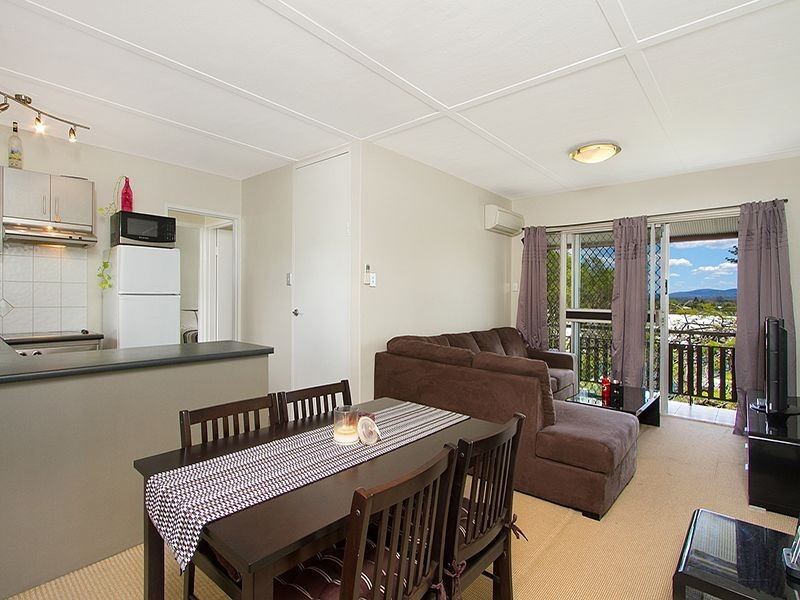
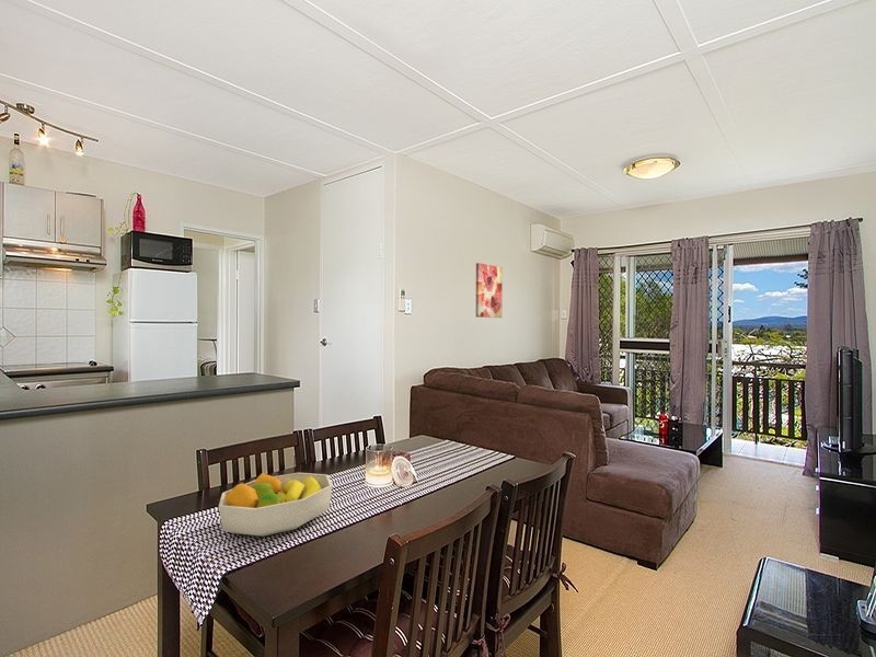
+ wall art (488, 291)
+ fruit bowl (278, 497)
